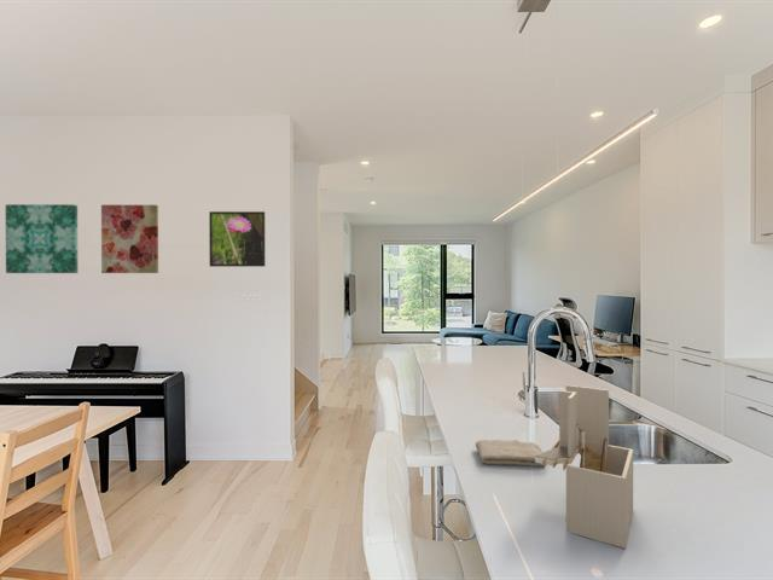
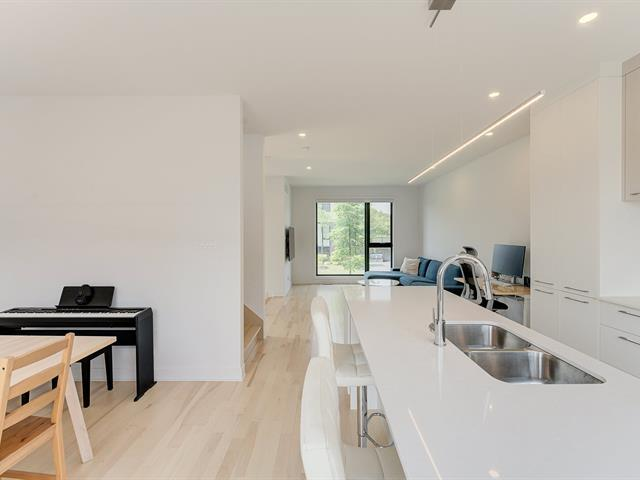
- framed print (237, 238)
- washcloth (510, 452)
- wall art (41, 238)
- wall art (129, 238)
- utensil holder (585, 453)
